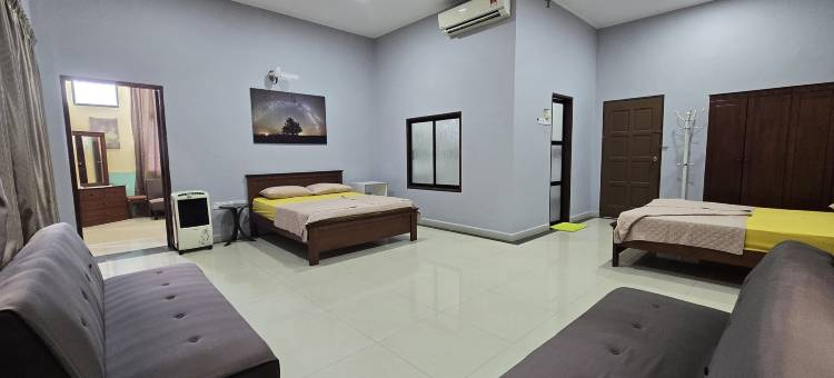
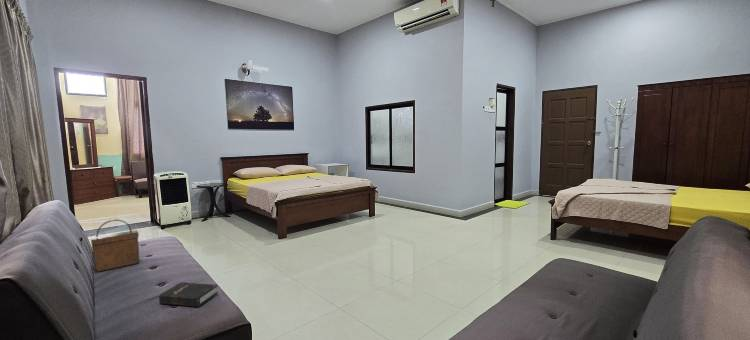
+ hardback book (189, 294)
+ handbag (115, 242)
